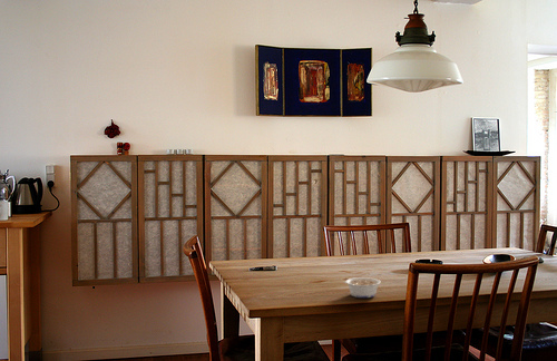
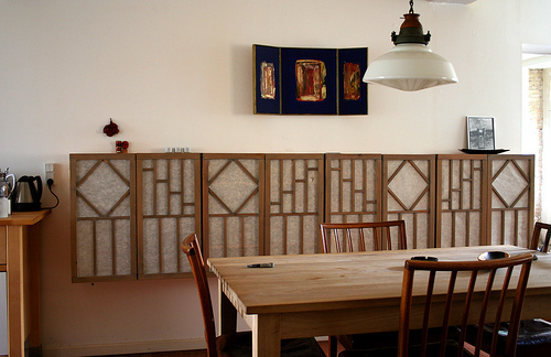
- legume (362, 286)
